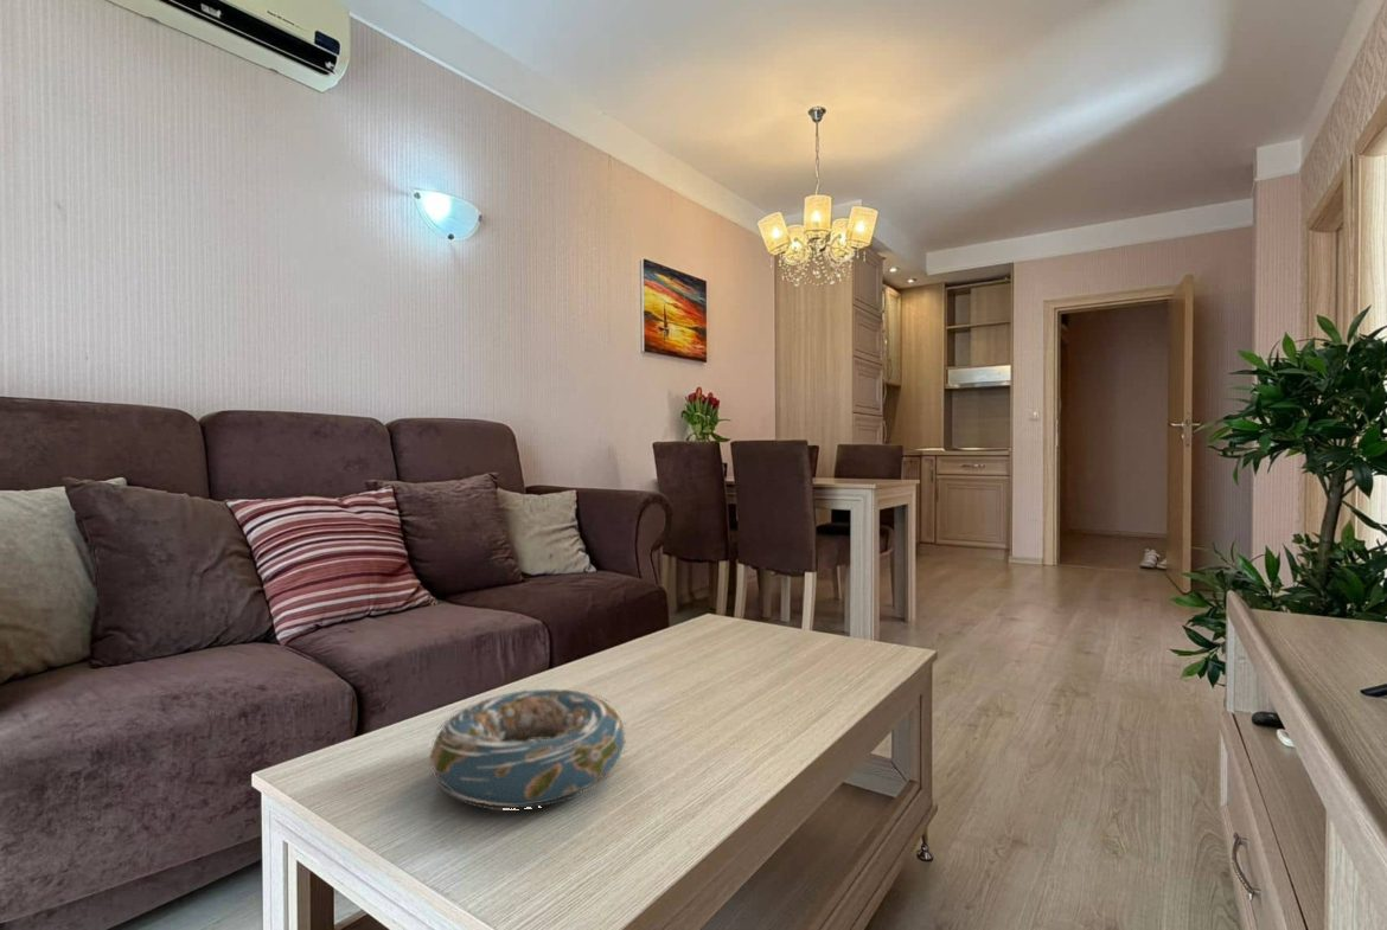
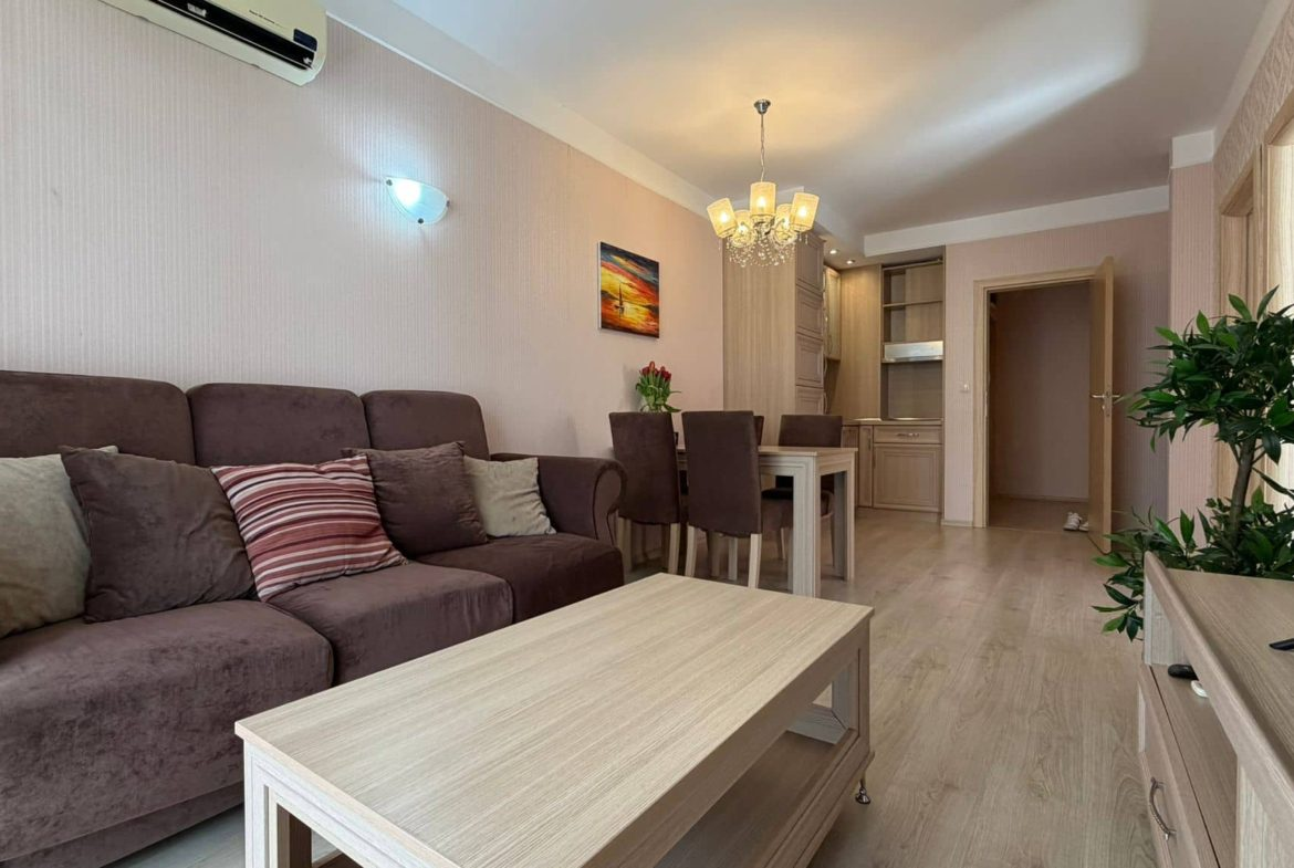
- decorative bowl (531, 743)
